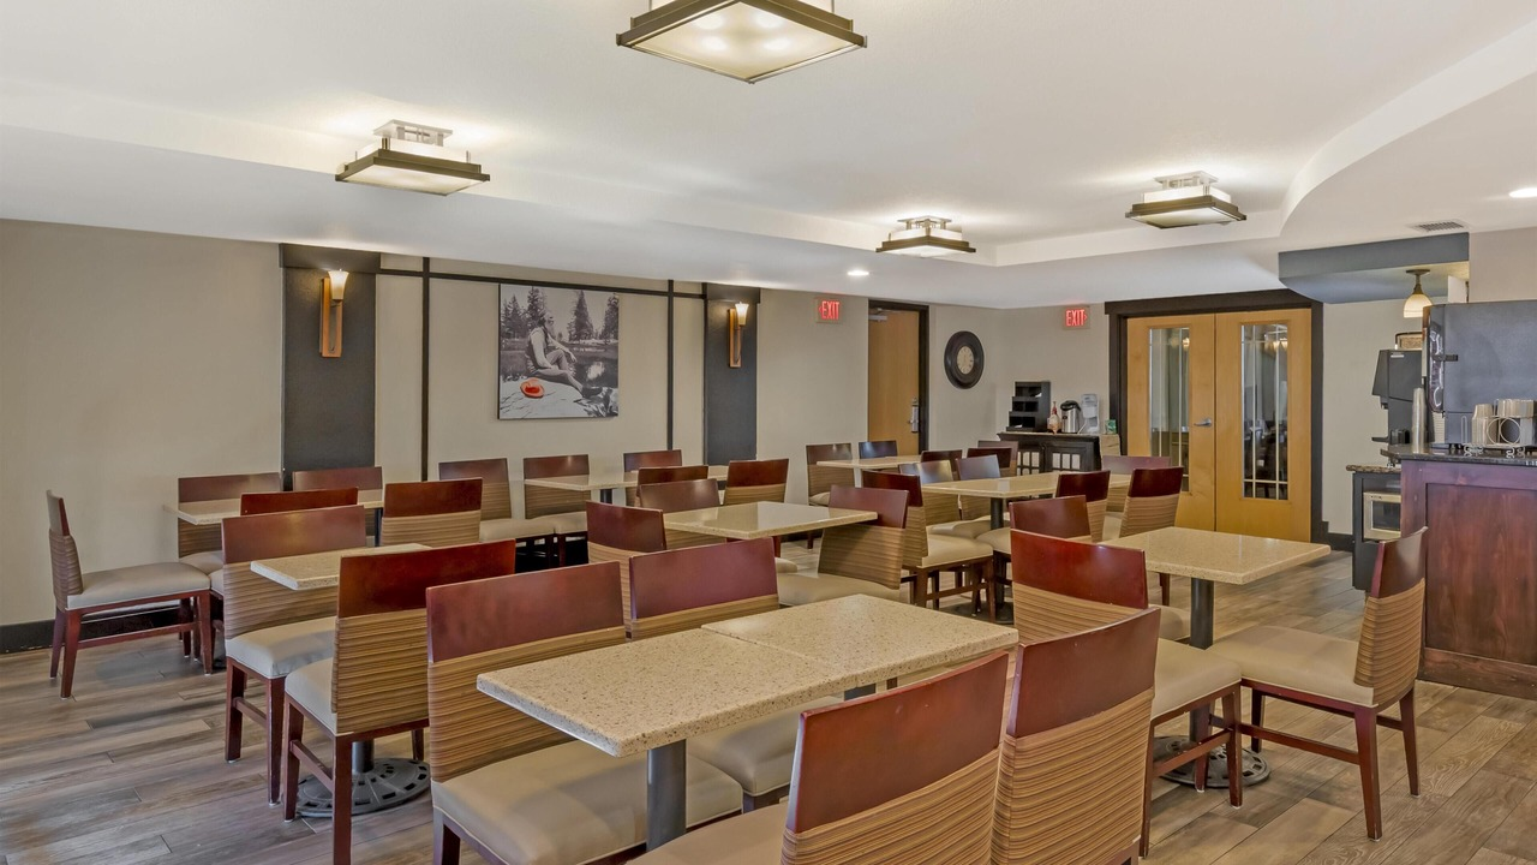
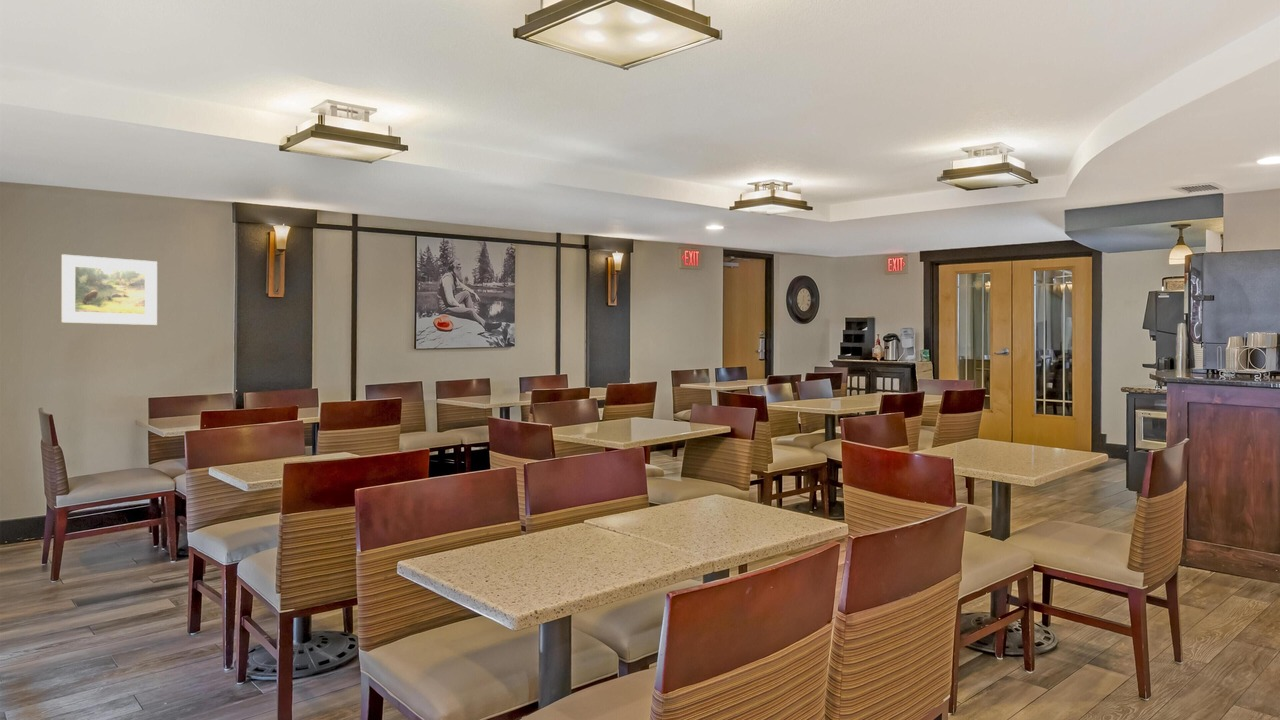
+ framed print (110, 290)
